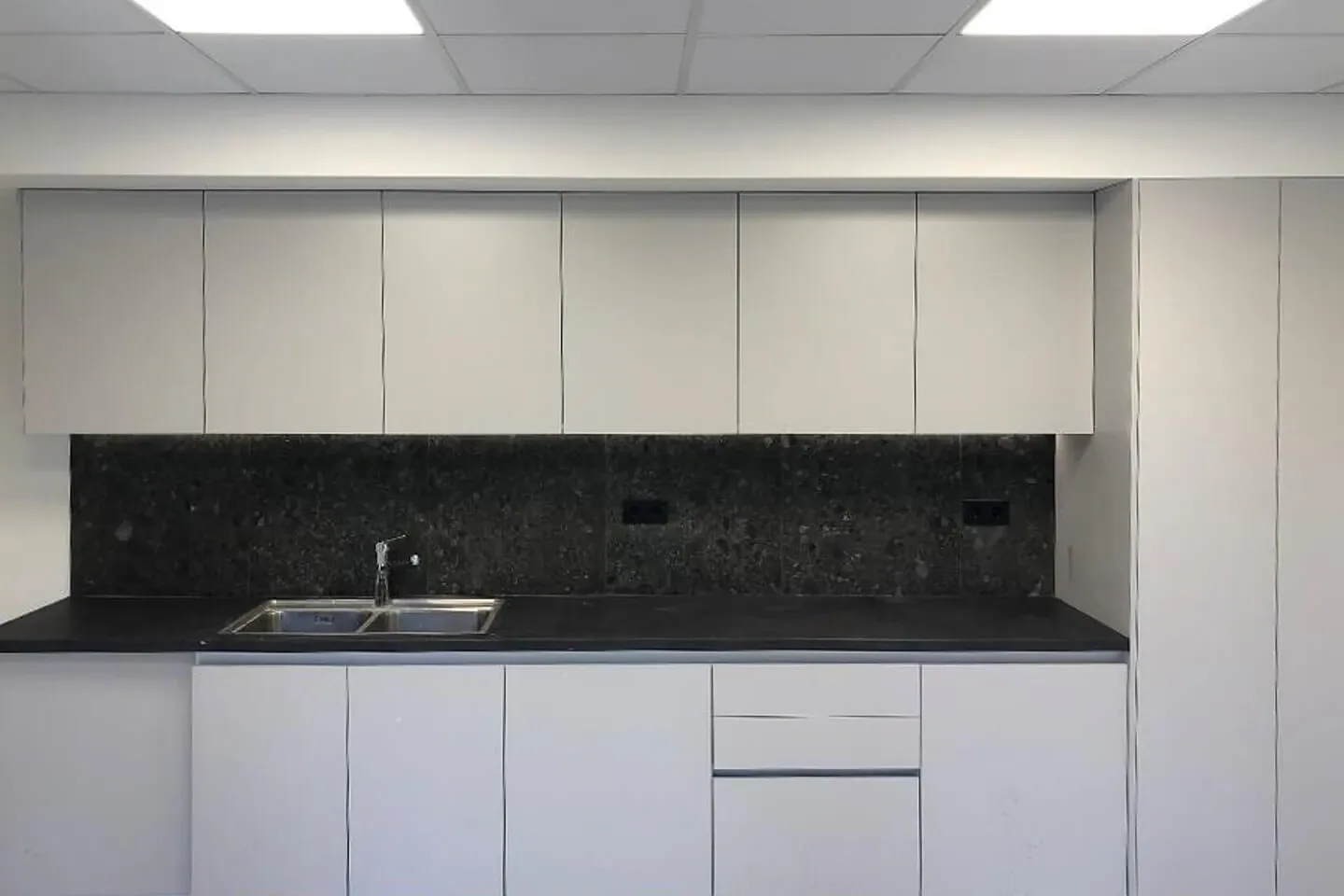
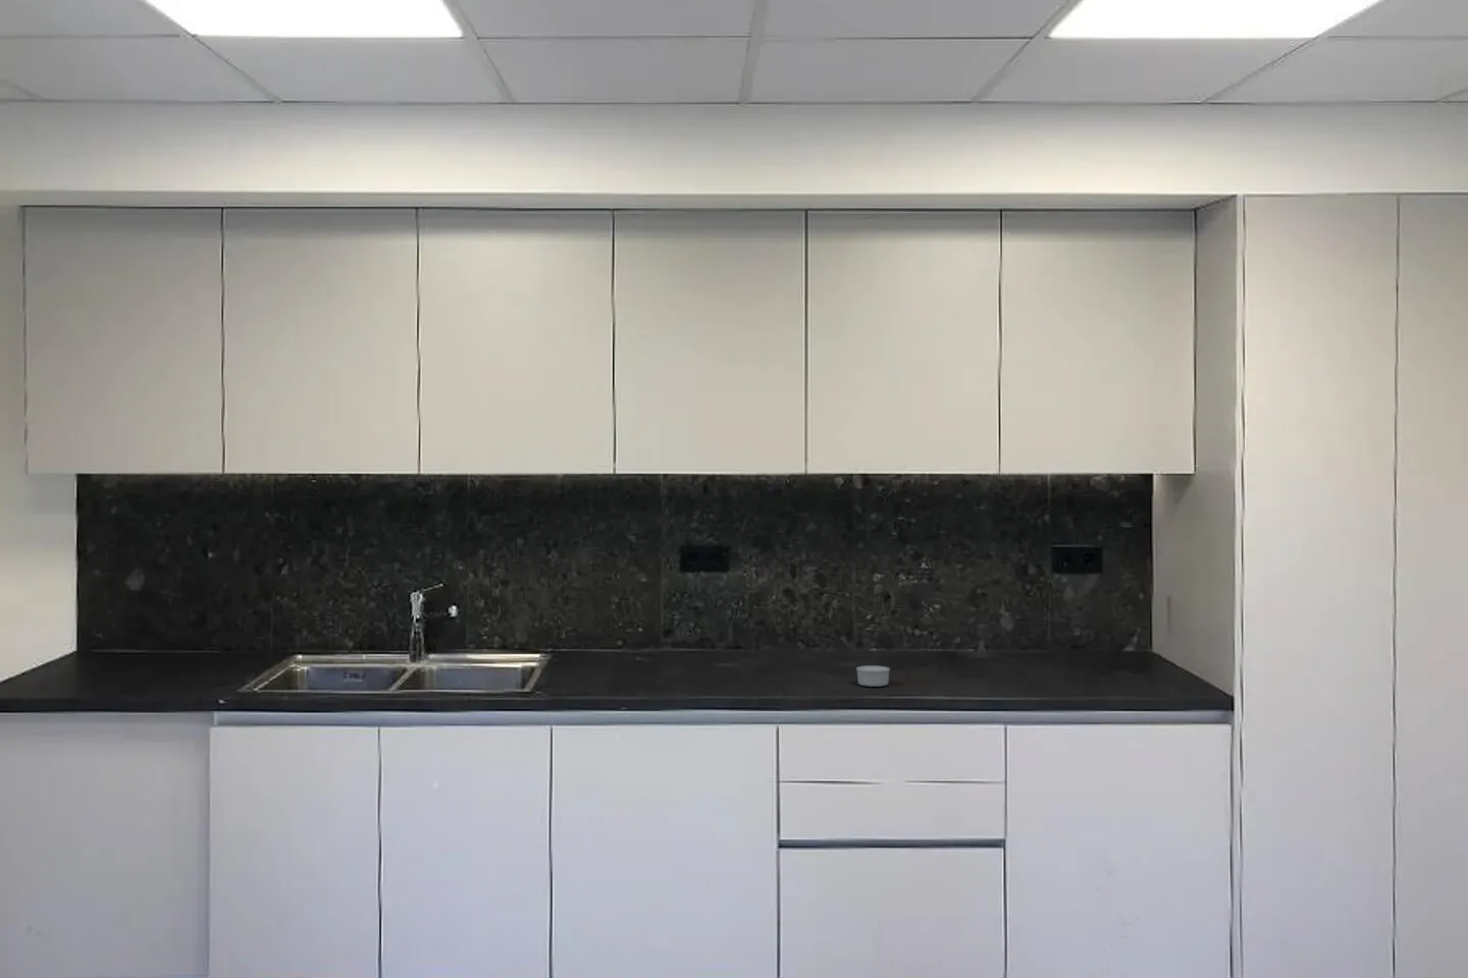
+ ramekin (873, 676)
